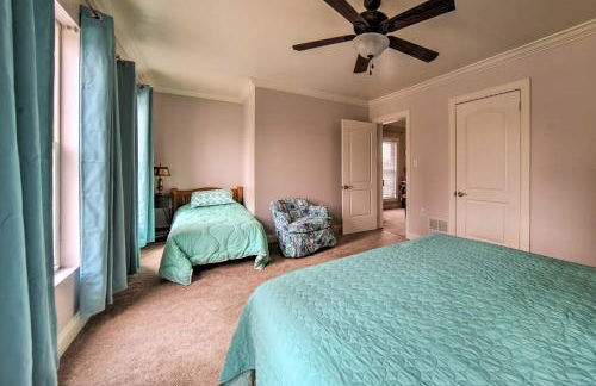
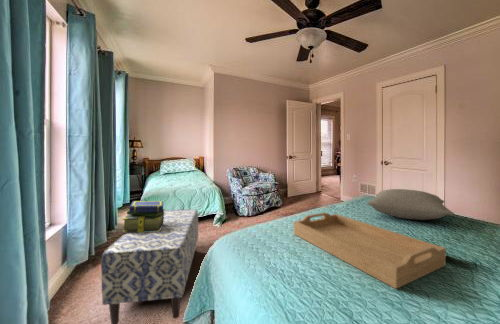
+ bench (163, 251)
+ serving tray (356, 237)
+ pillow (406, 202)
+ stack of books (146, 214)
